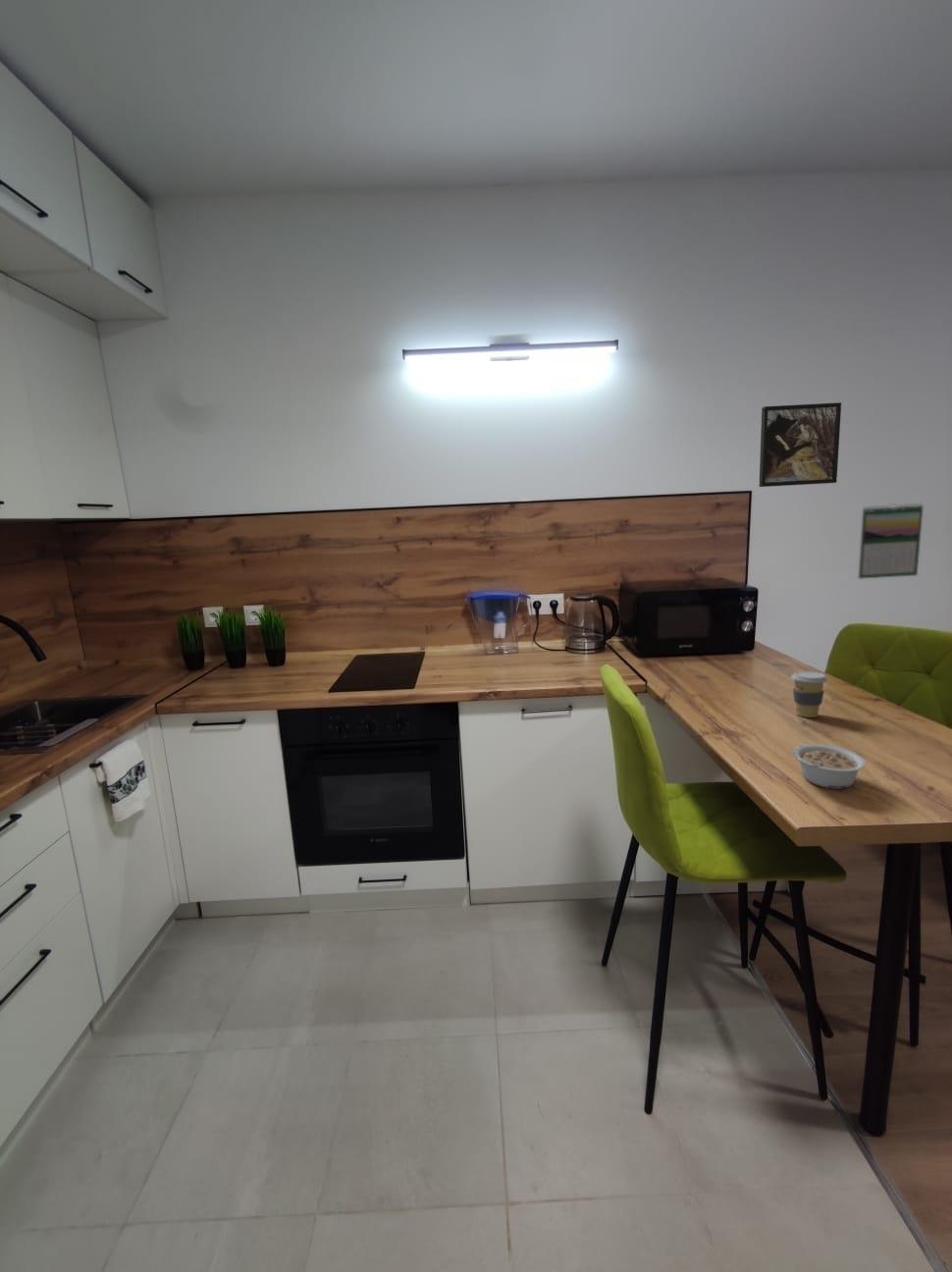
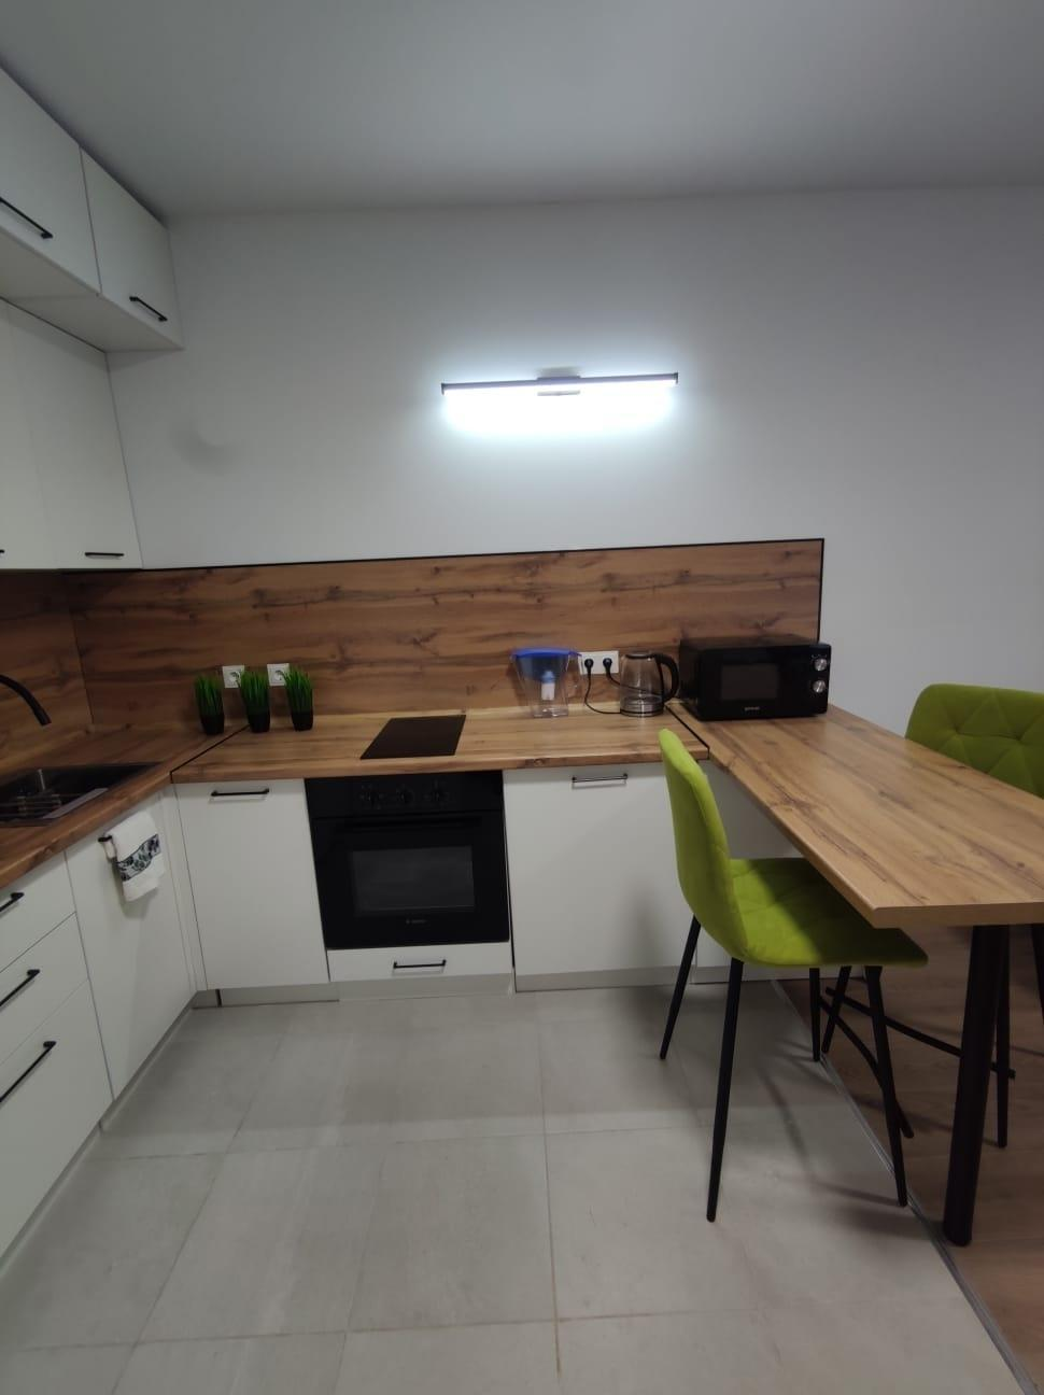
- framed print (799, 445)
- calendar (890, 541)
- legume (828, 766)
- coffee cup (808, 694)
